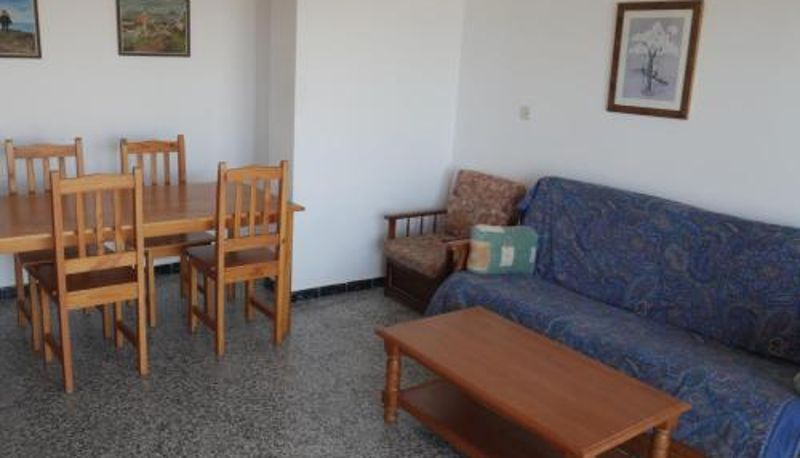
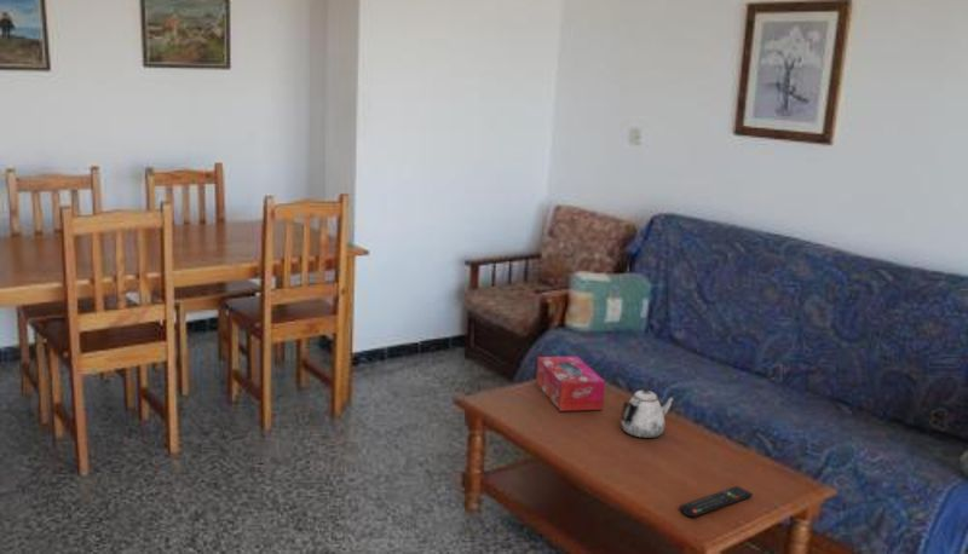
+ tissue box (569, 382)
+ remote control (715, 502)
+ teapot (647, 409)
